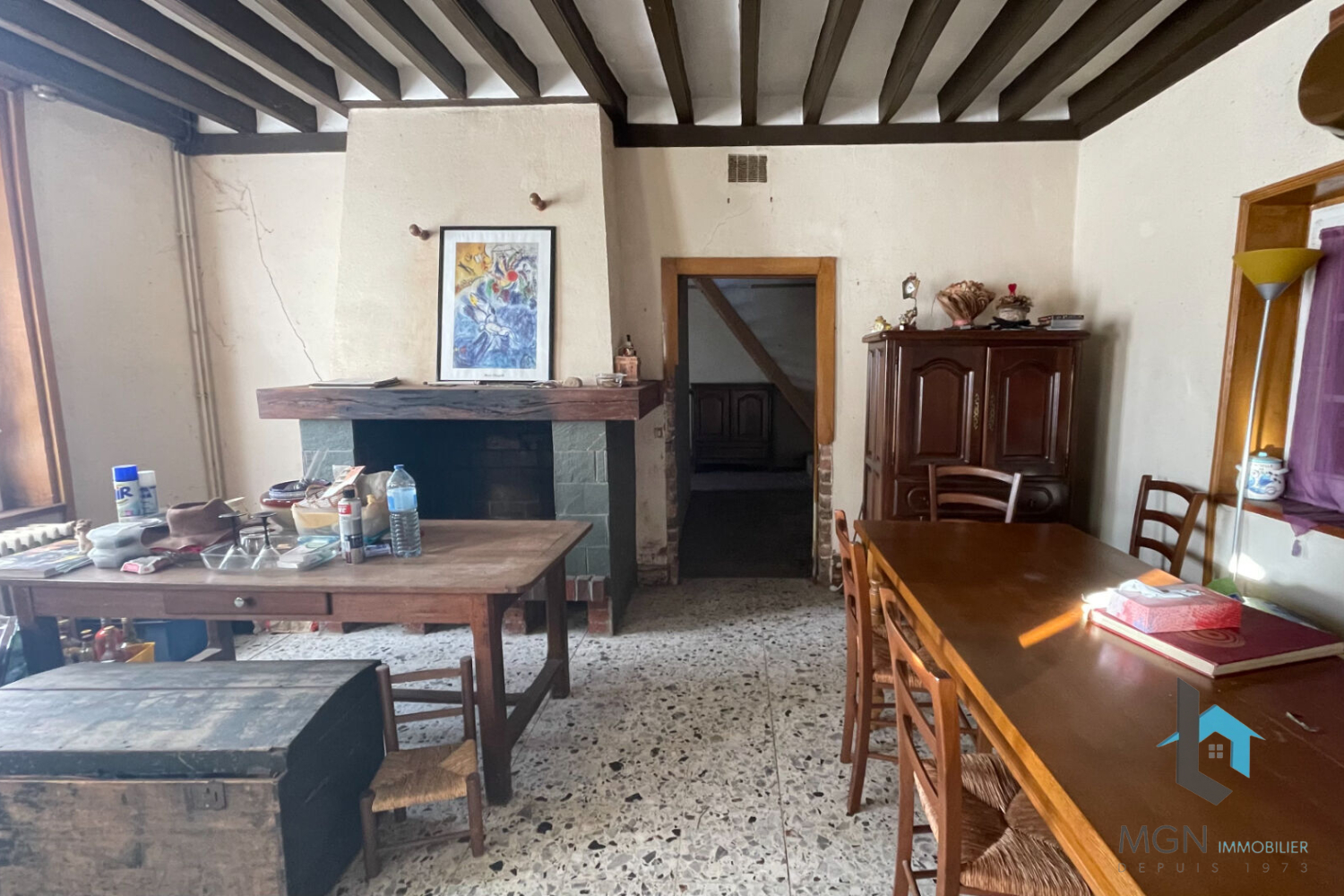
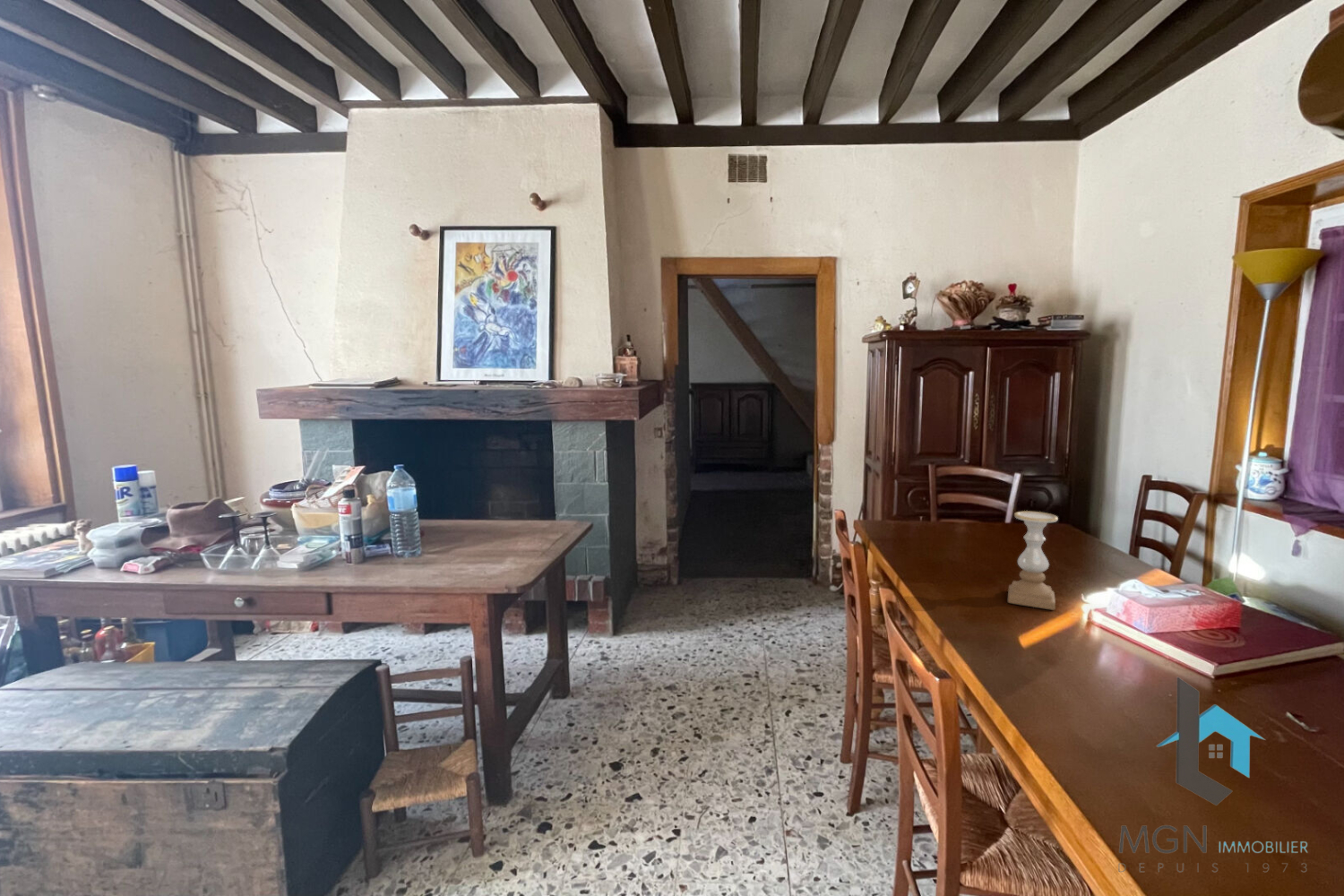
+ candle holder (1033, 557)
